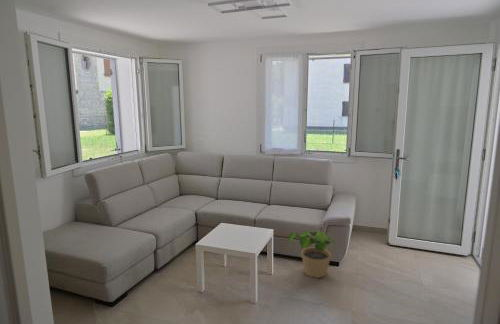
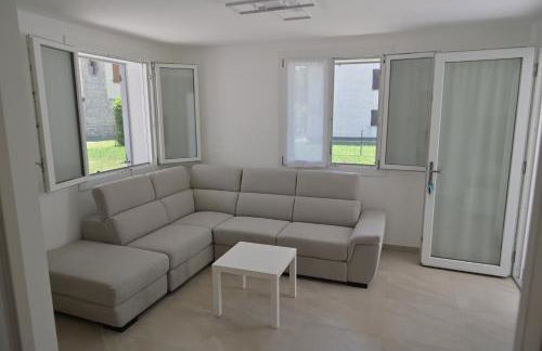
- potted plant (309, 253)
